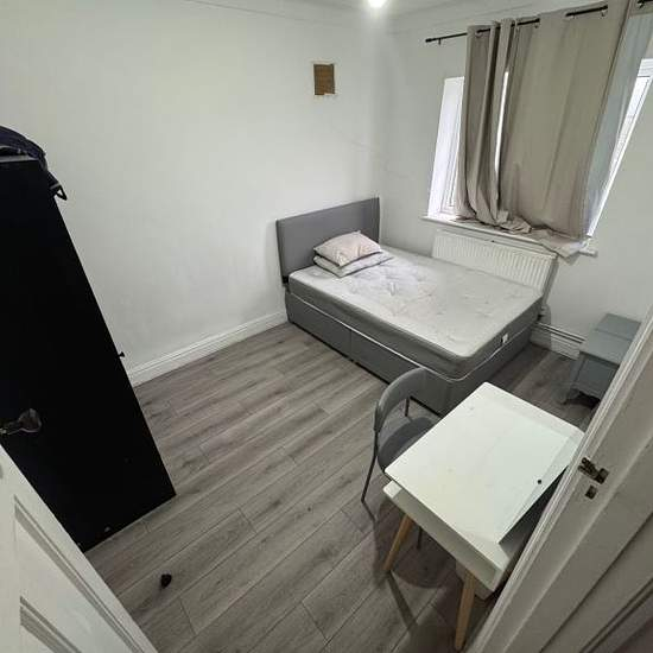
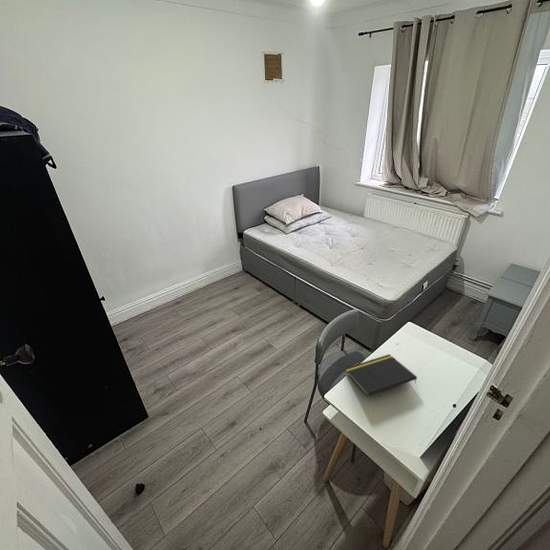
+ notepad (379, 373)
